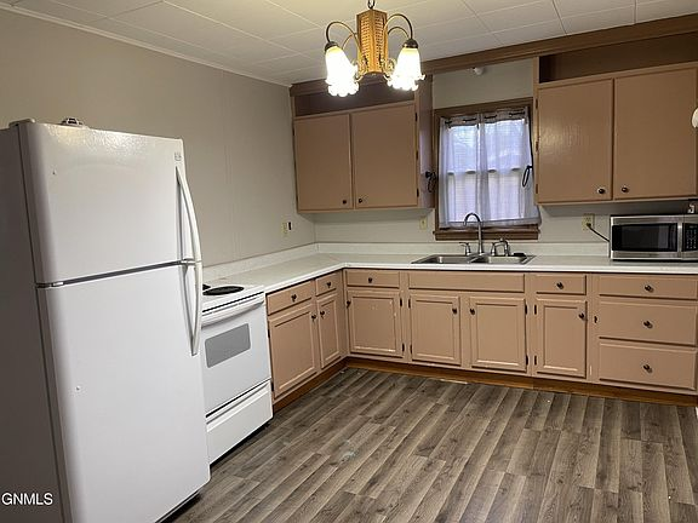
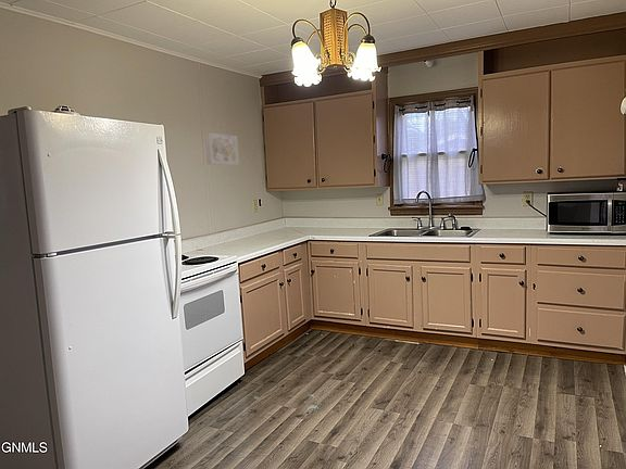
+ wall art (223, 149)
